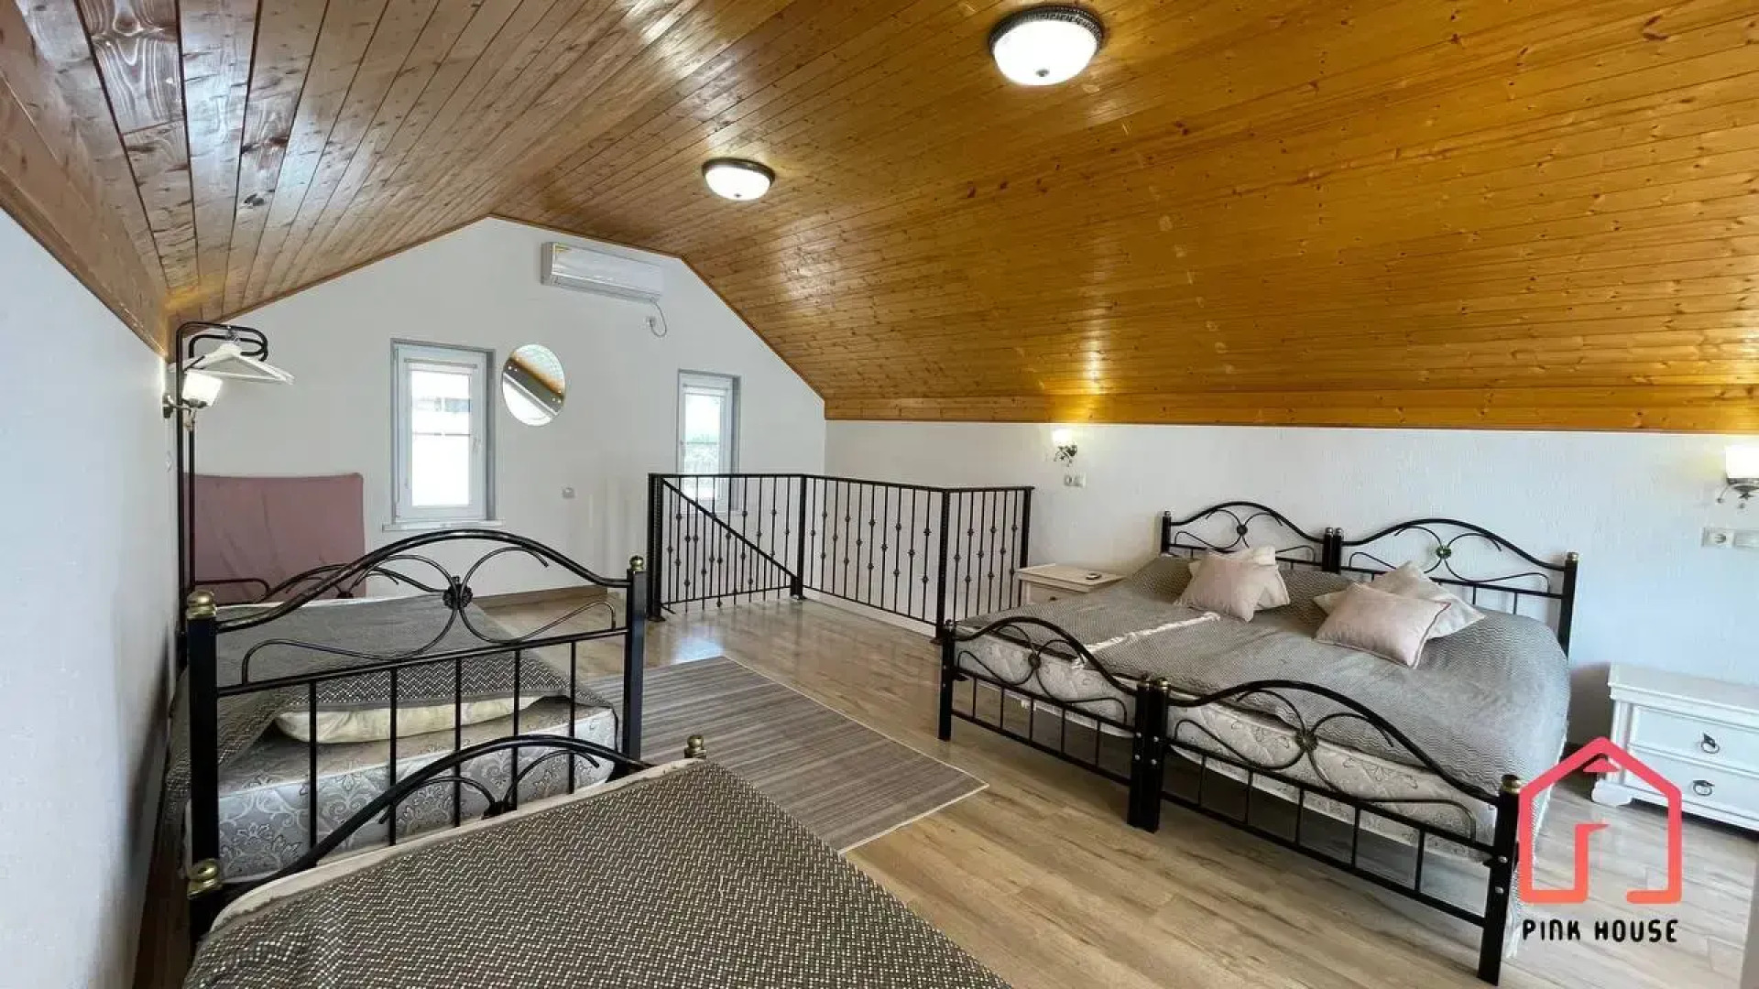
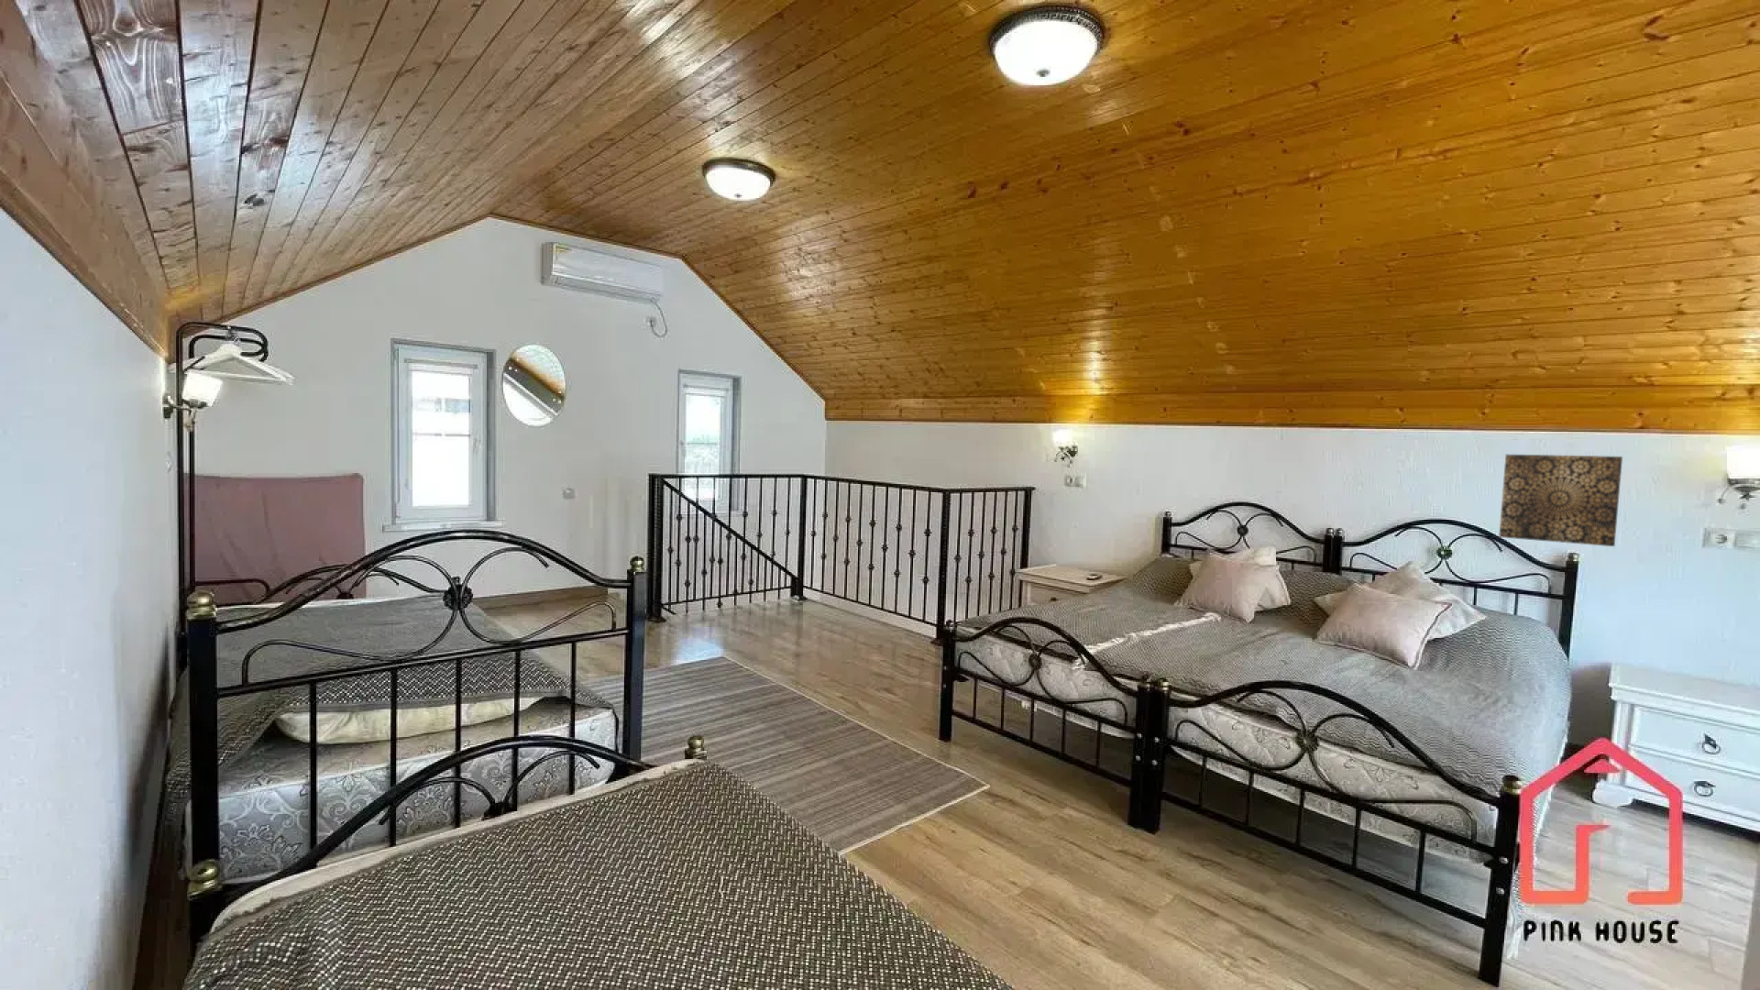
+ wall art (1557, 498)
